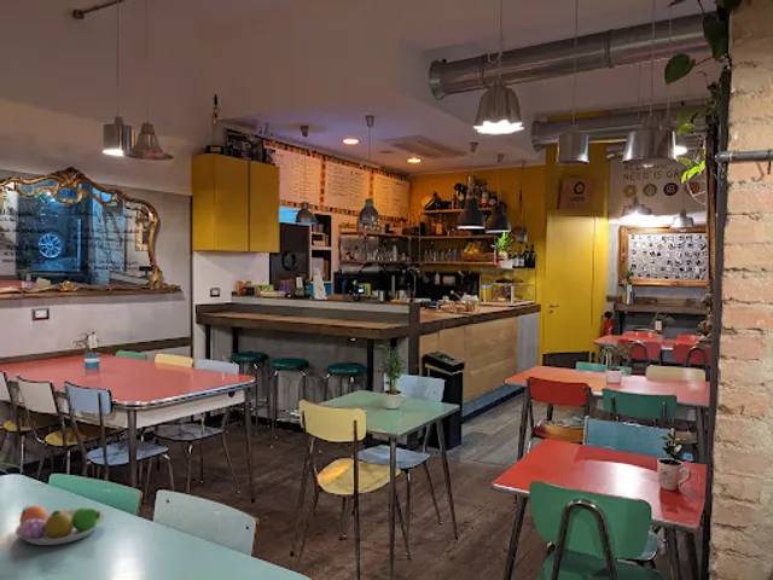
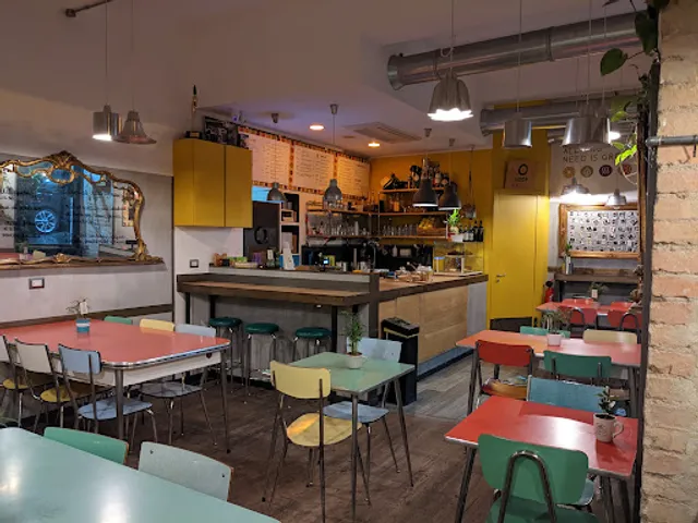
- fruit bowl (63, 516)
